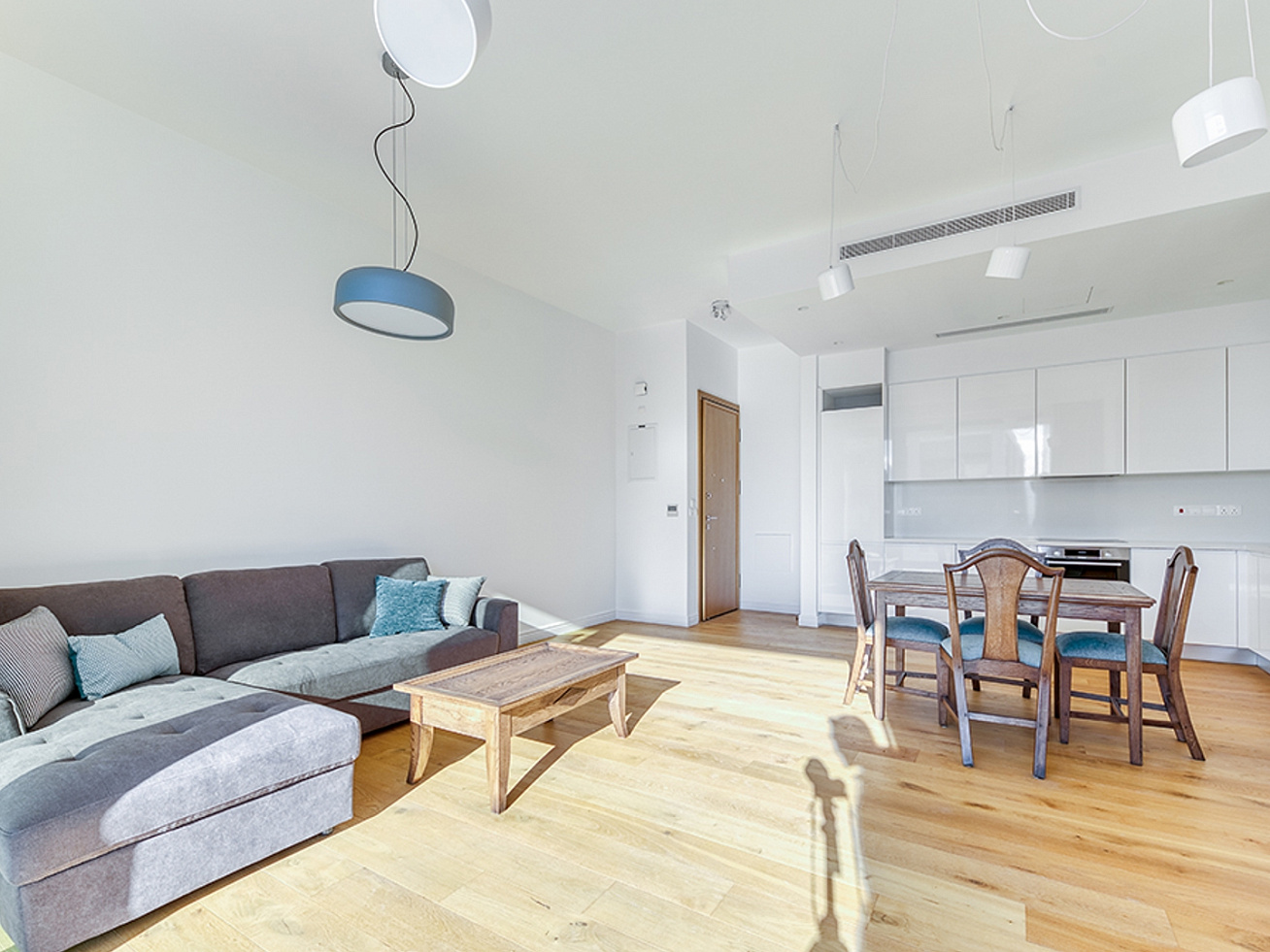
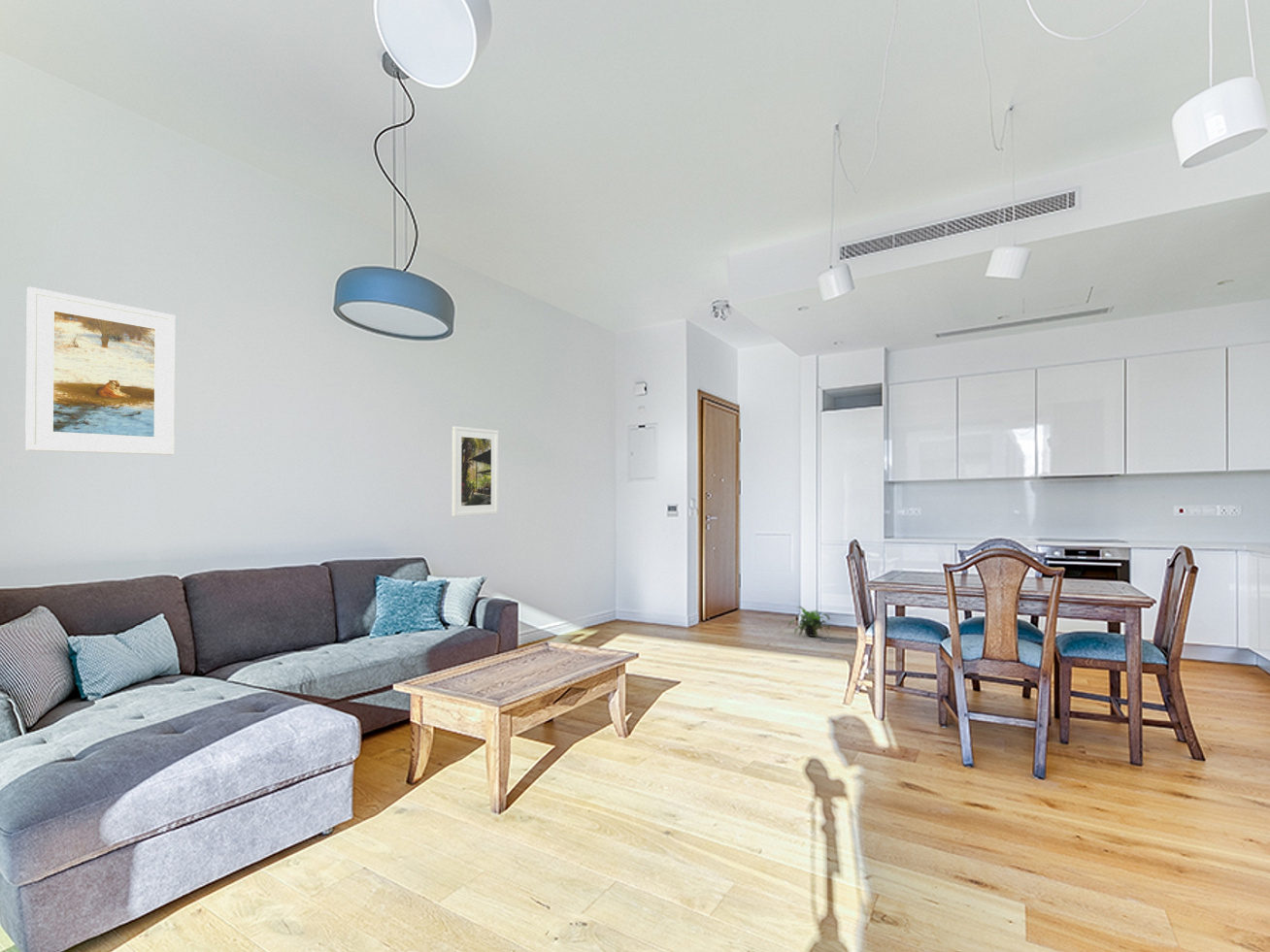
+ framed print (476, 472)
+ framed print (106, 378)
+ potted plant (809, 621)
